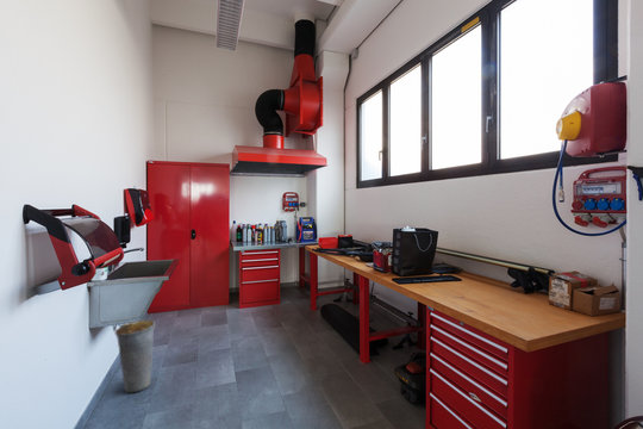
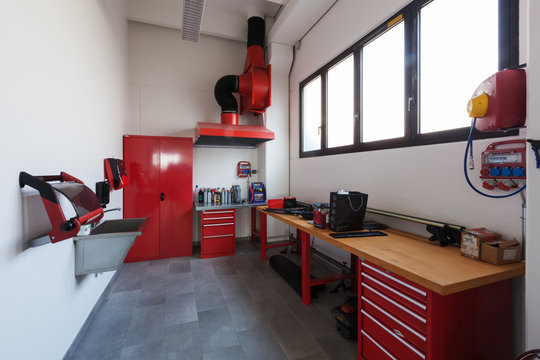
- bucket (135, 353)
